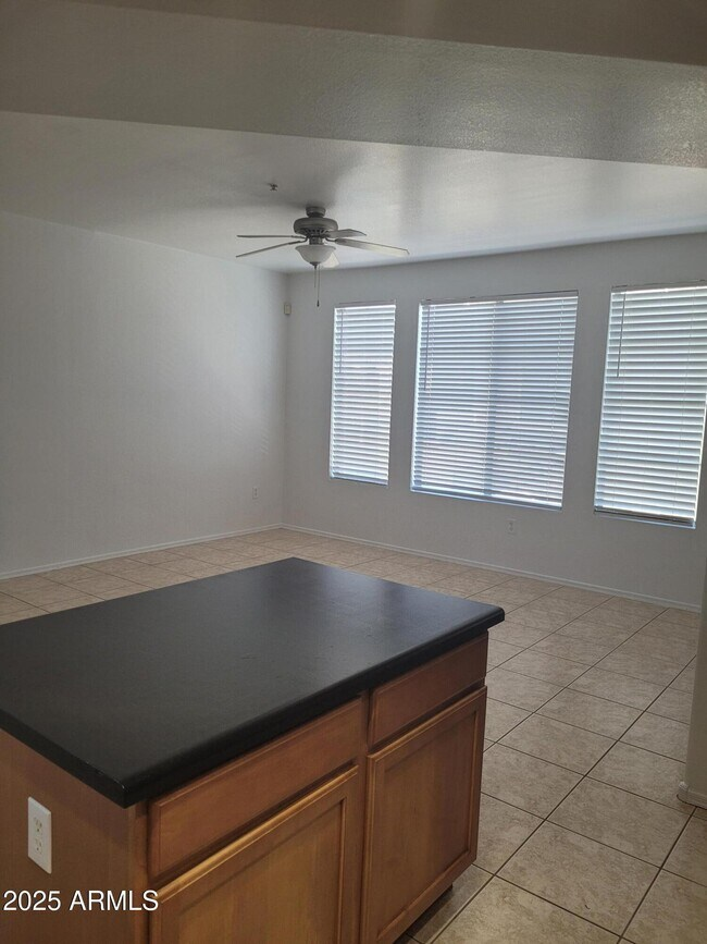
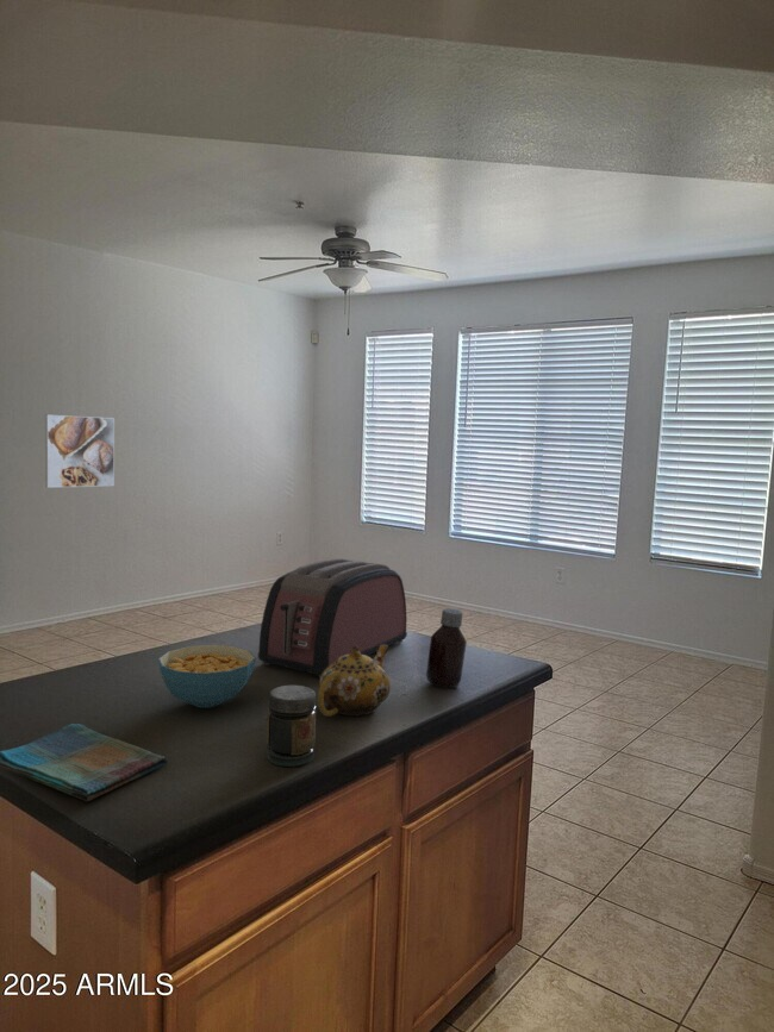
+ dish towel (81, 758)
+ teapot (355, 676)
+ jar (292, 724)
+ cereal bowl (206, 680)
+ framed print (81, 451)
+ toaster (335, 608)
+ bottle (447, 646)
